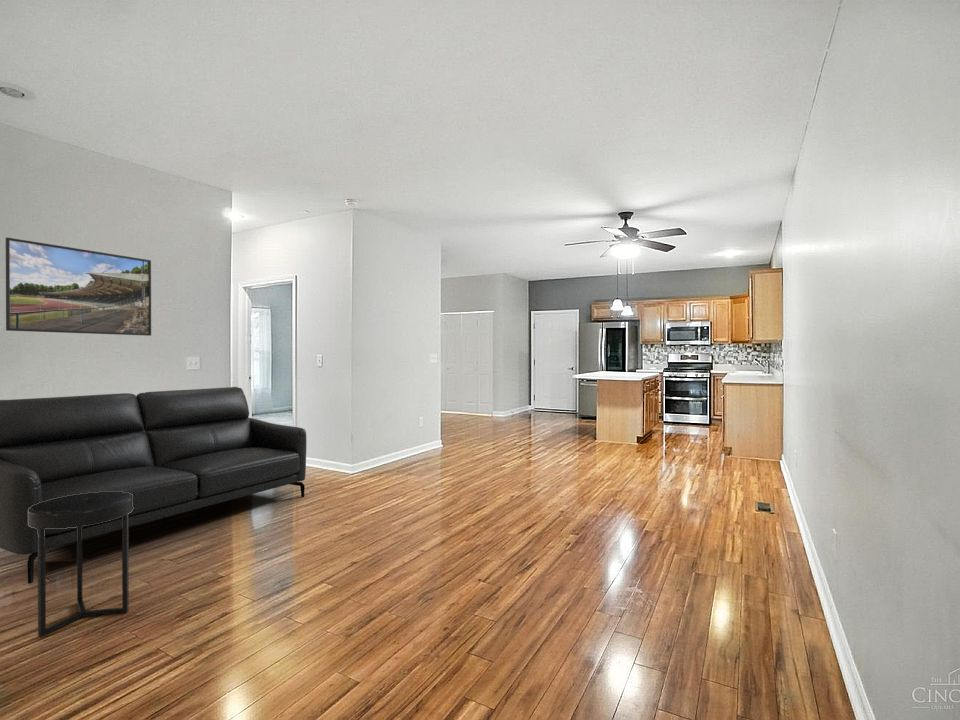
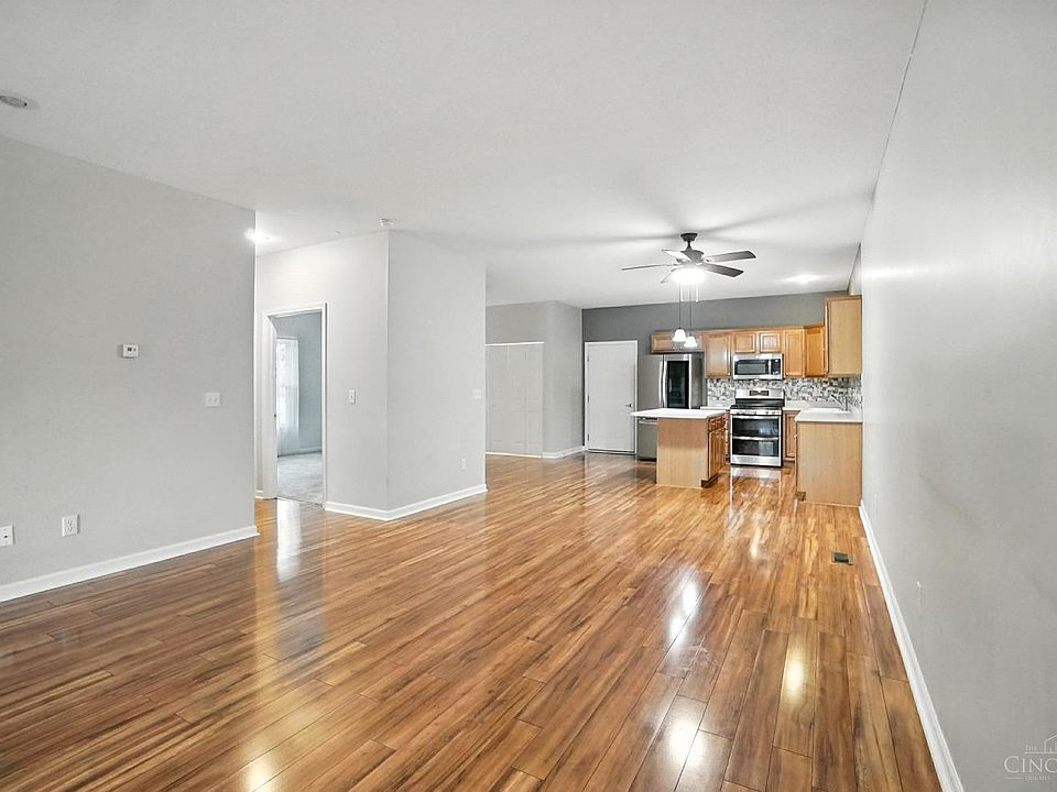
- sofa (165, 458)
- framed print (86, 291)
- side table (81, 558)
